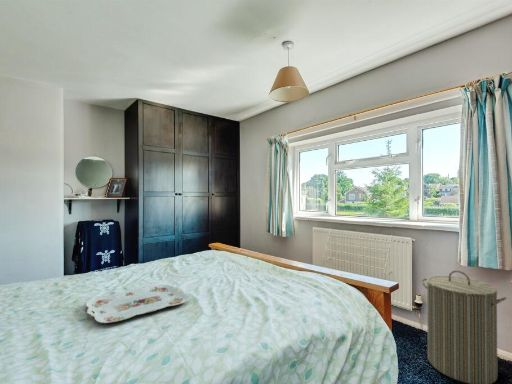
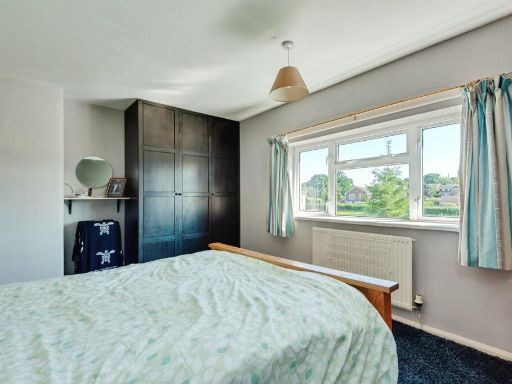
- serving tray (139, 301)
- laundry hamper (460, 318)
